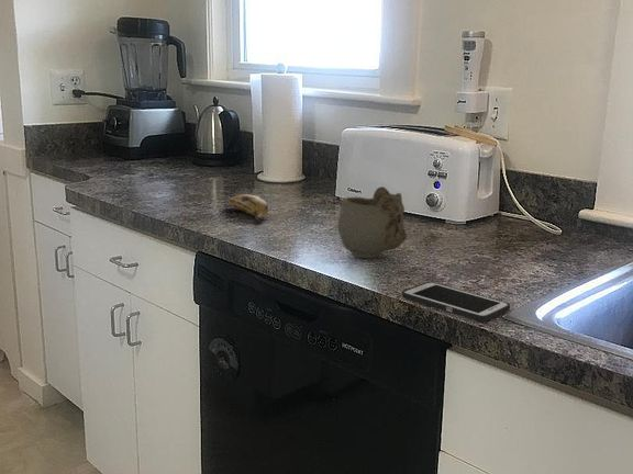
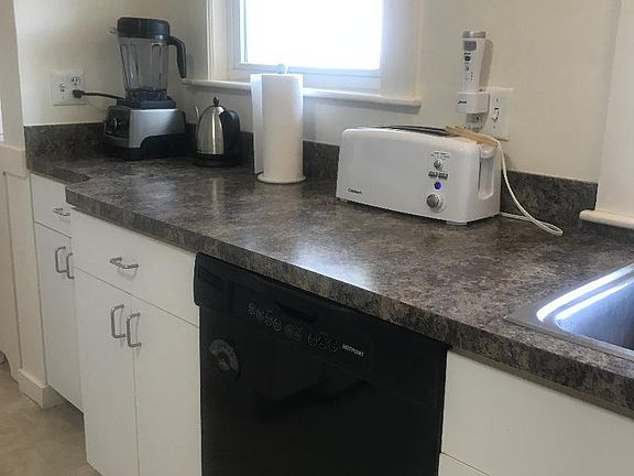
- cell phone (454, 301)
- banana (249, 205)
- mug (370, 222)
